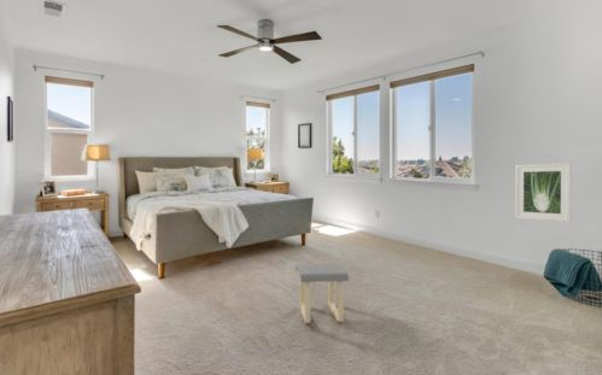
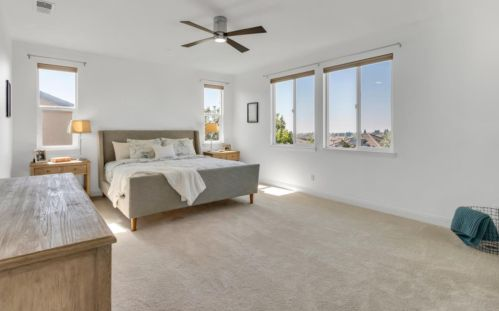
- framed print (542, 192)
- stool (328, 291)
